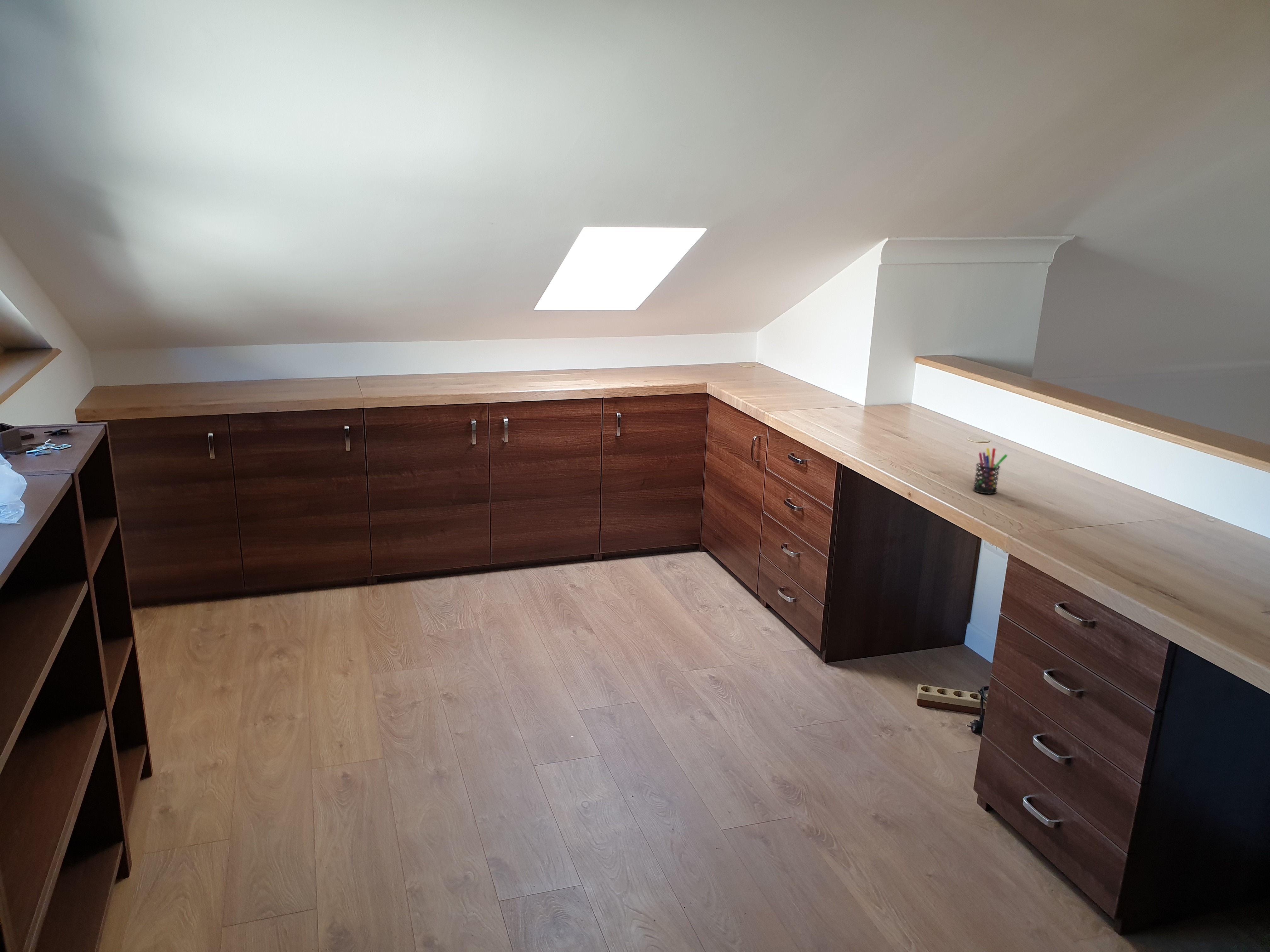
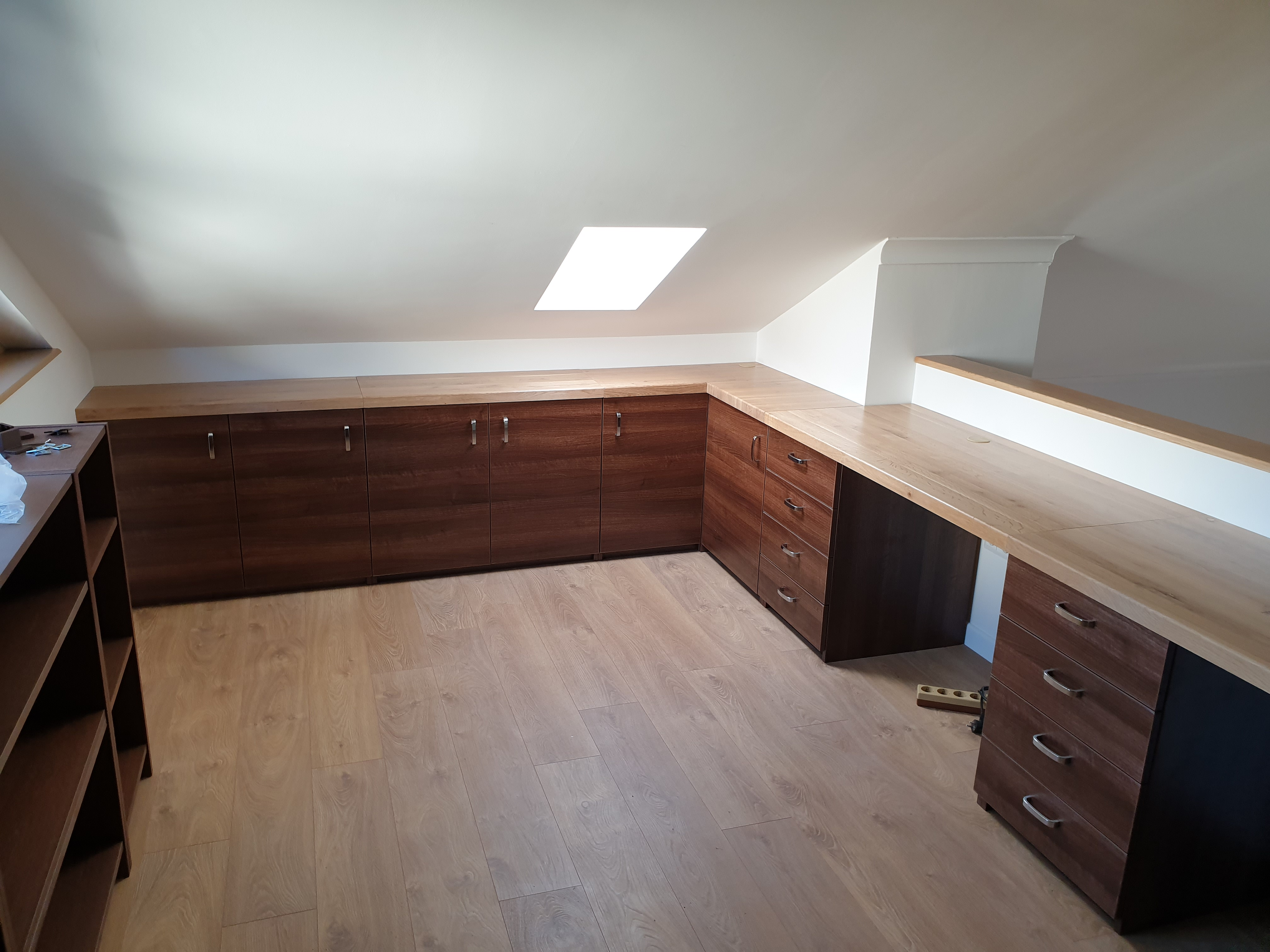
- pen holder (991, 469)
